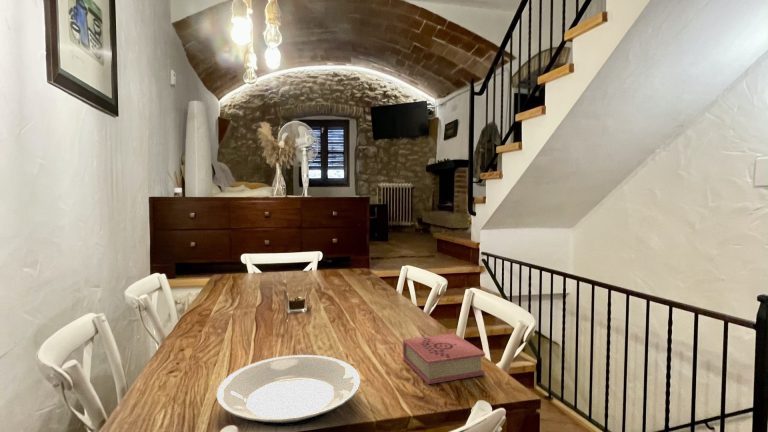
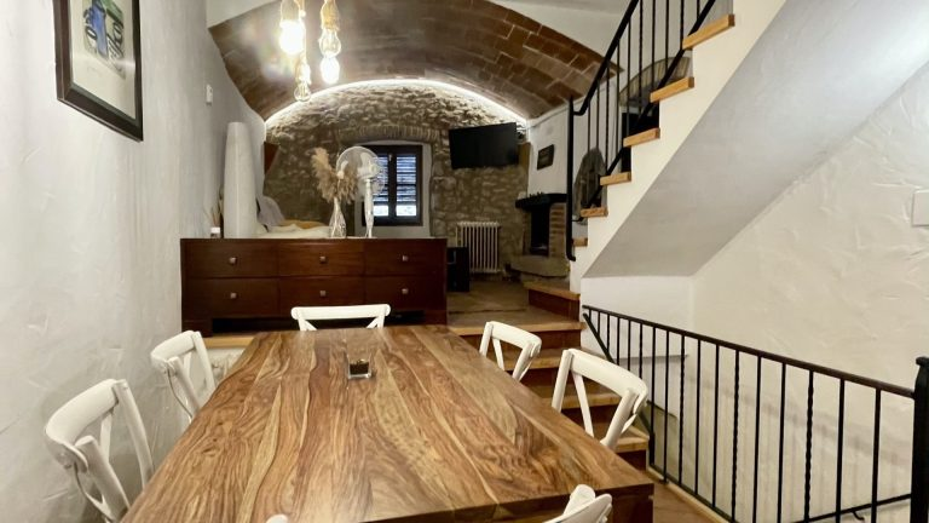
- plate (291, 392)
- book (441, 355)
